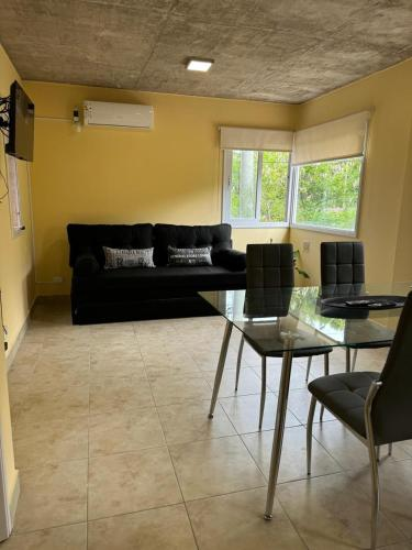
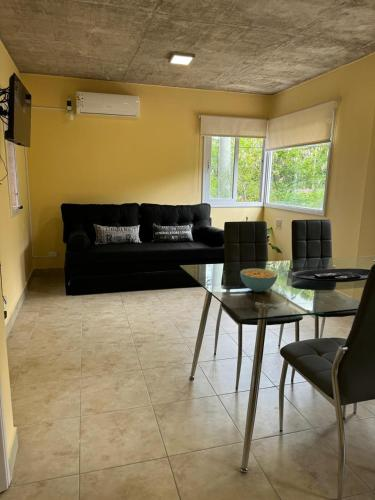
+ cereal bowl (258, 281)
